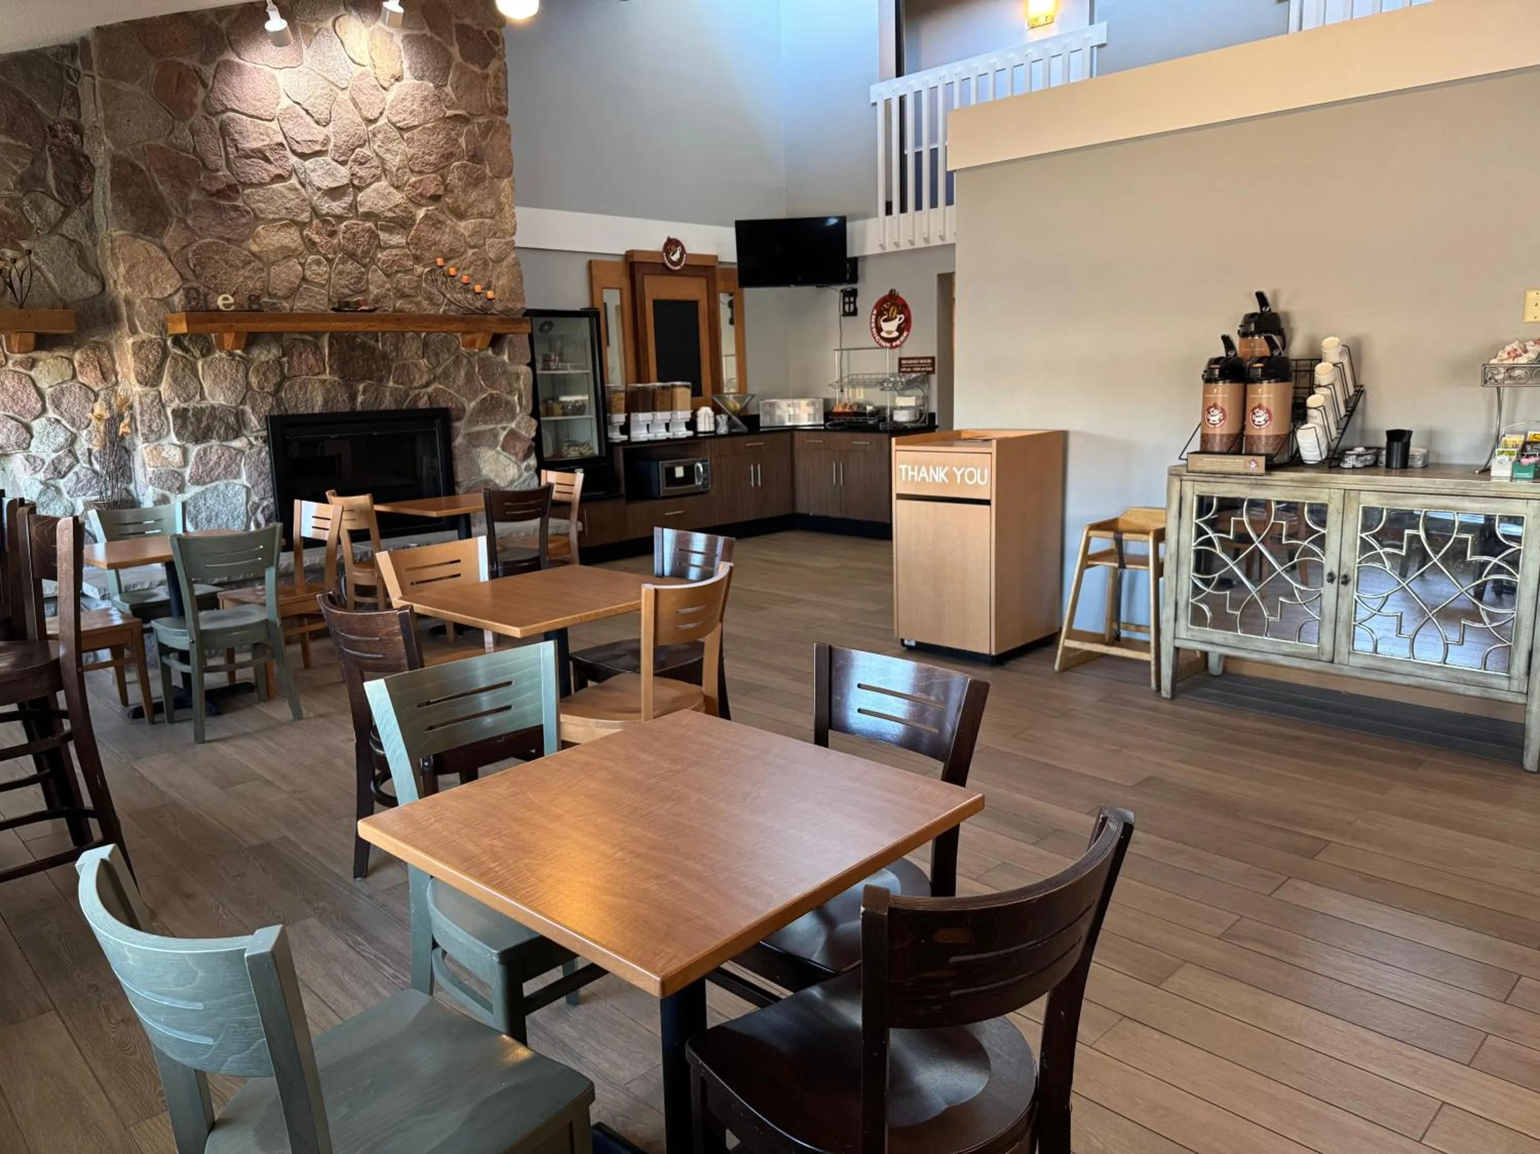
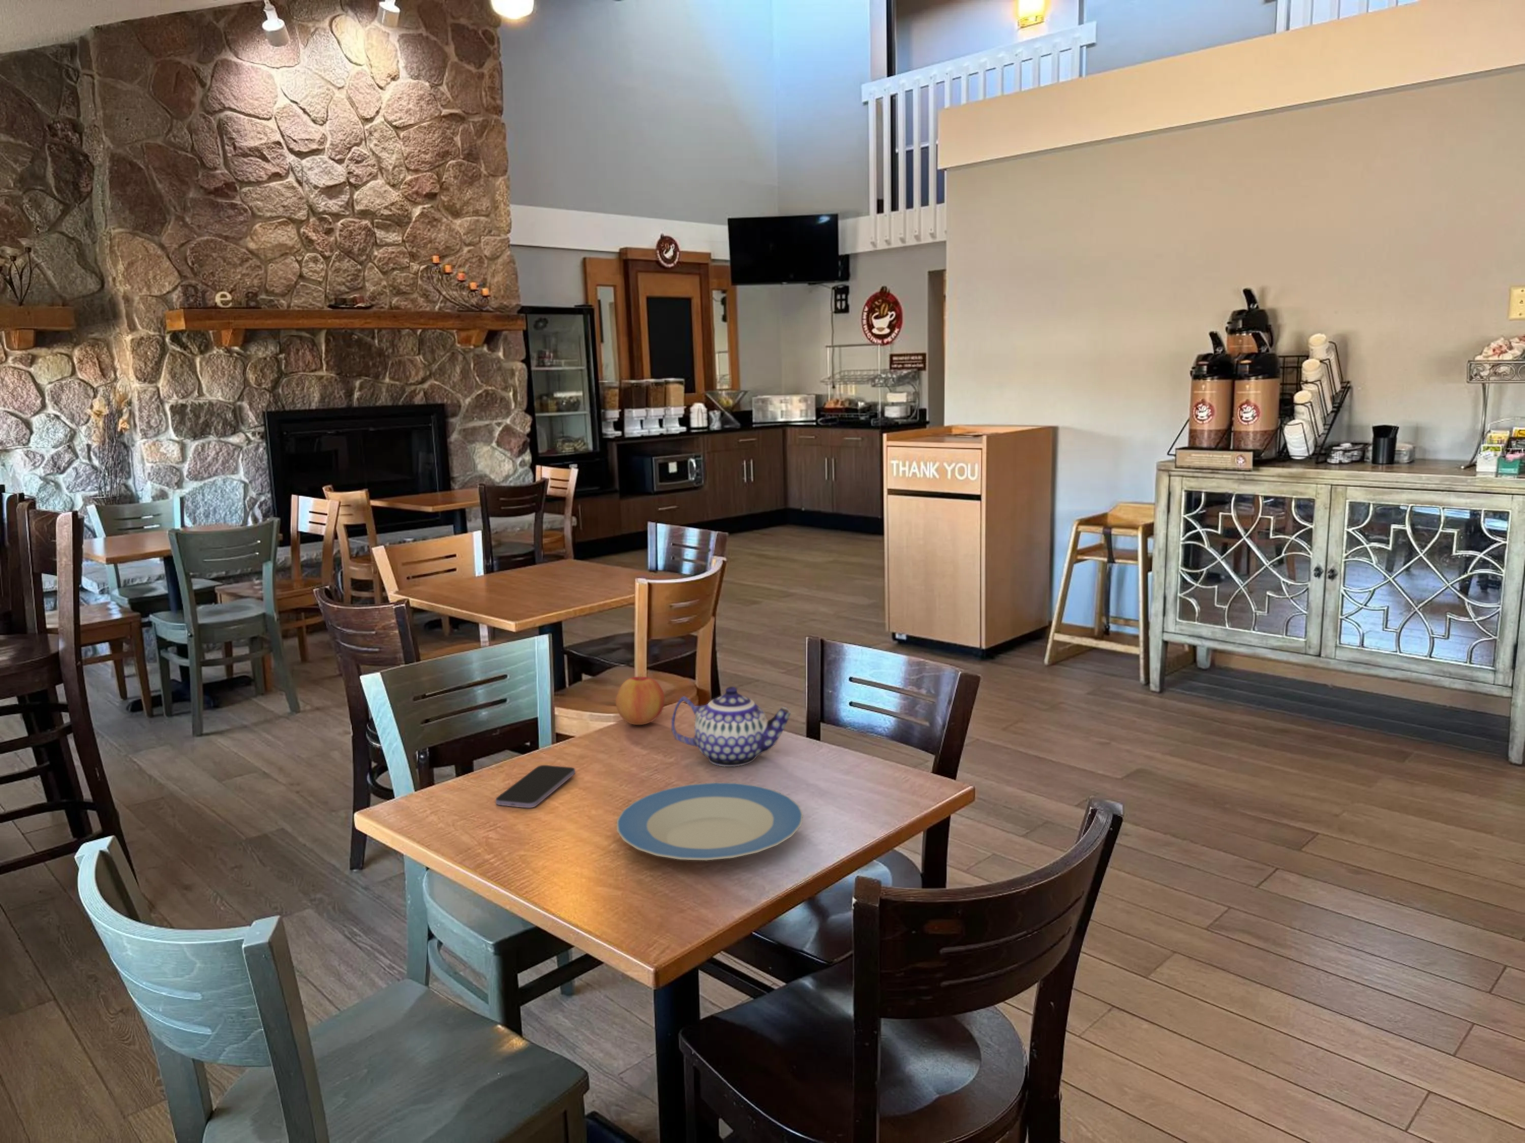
+ apple (640, 698)
+ smartphone (537, 785)
+ teapot (730, 722)
+ plate (710, 827)
